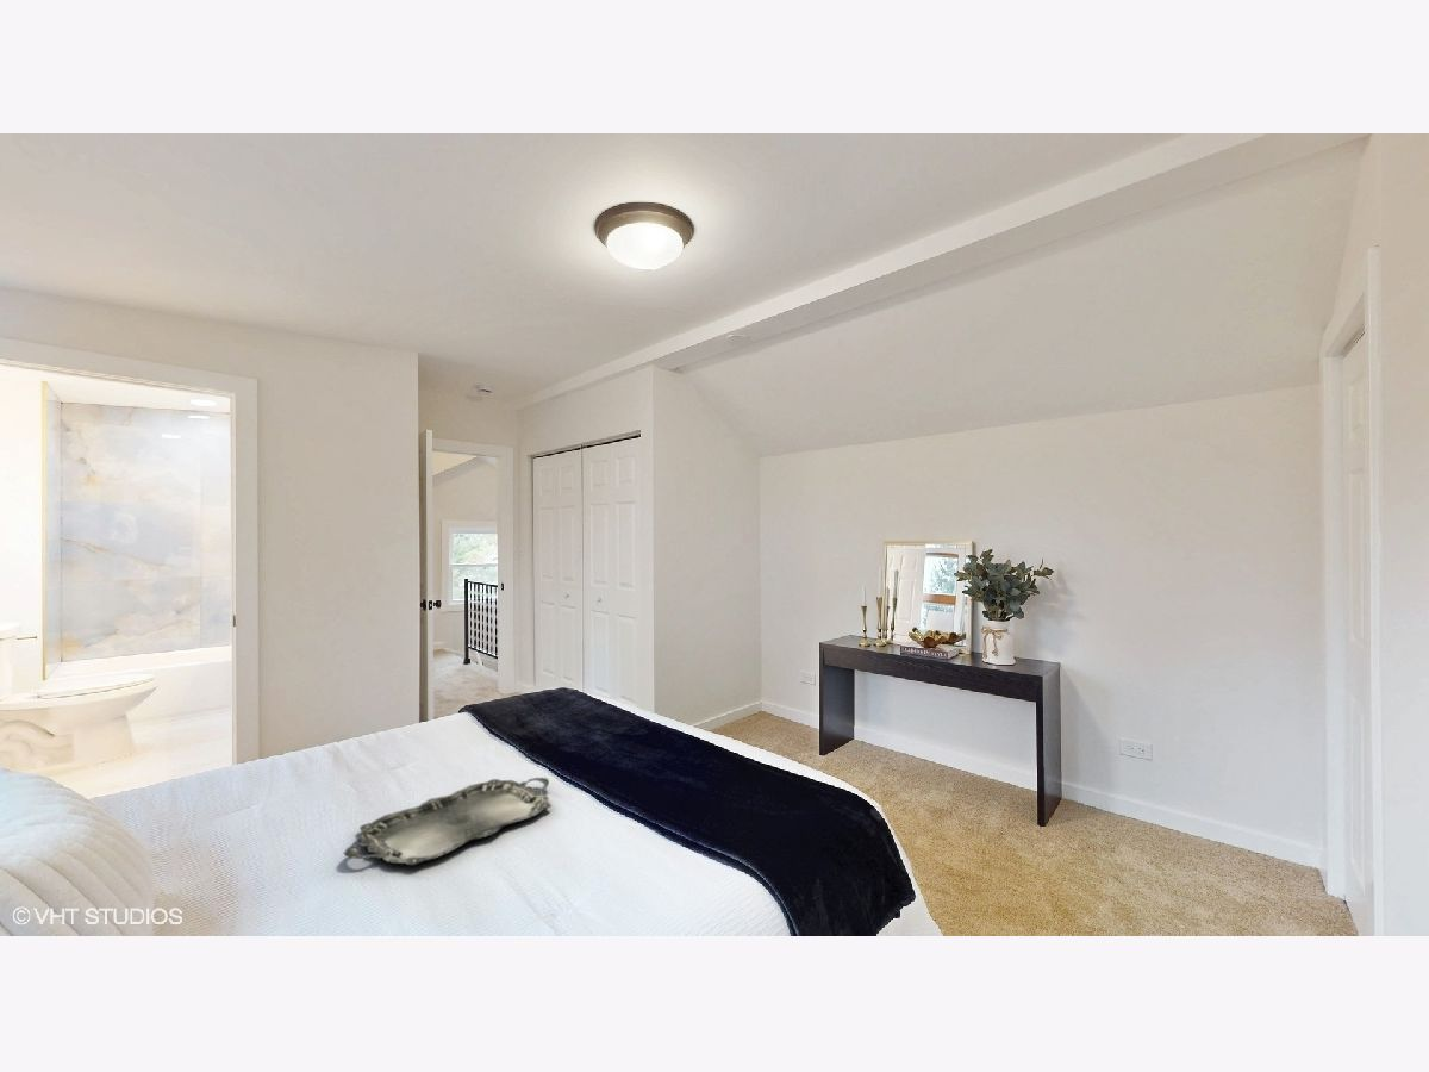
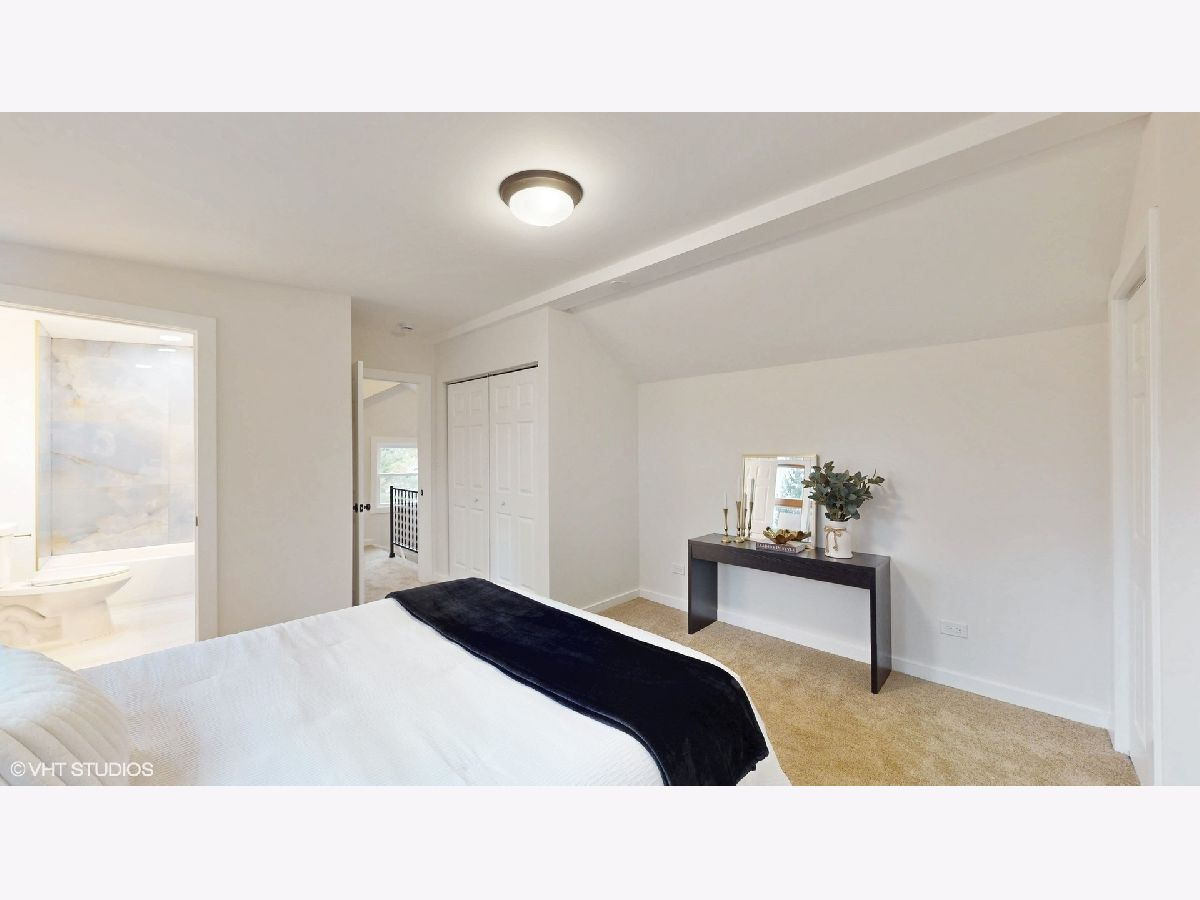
- serving tray (458, 816)
